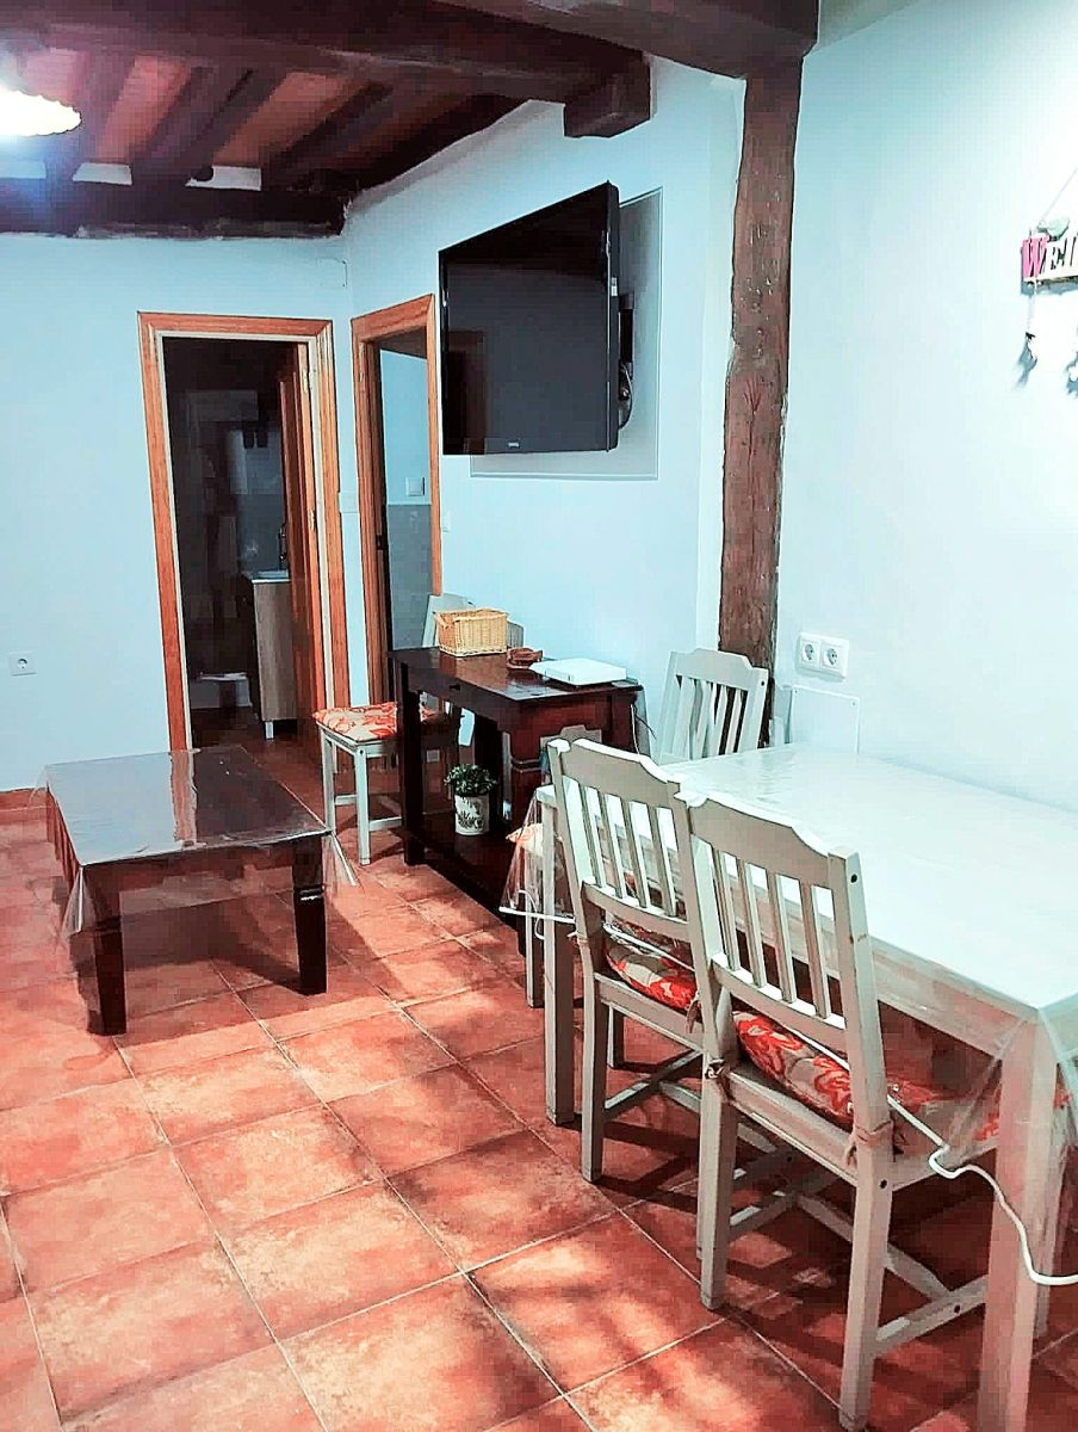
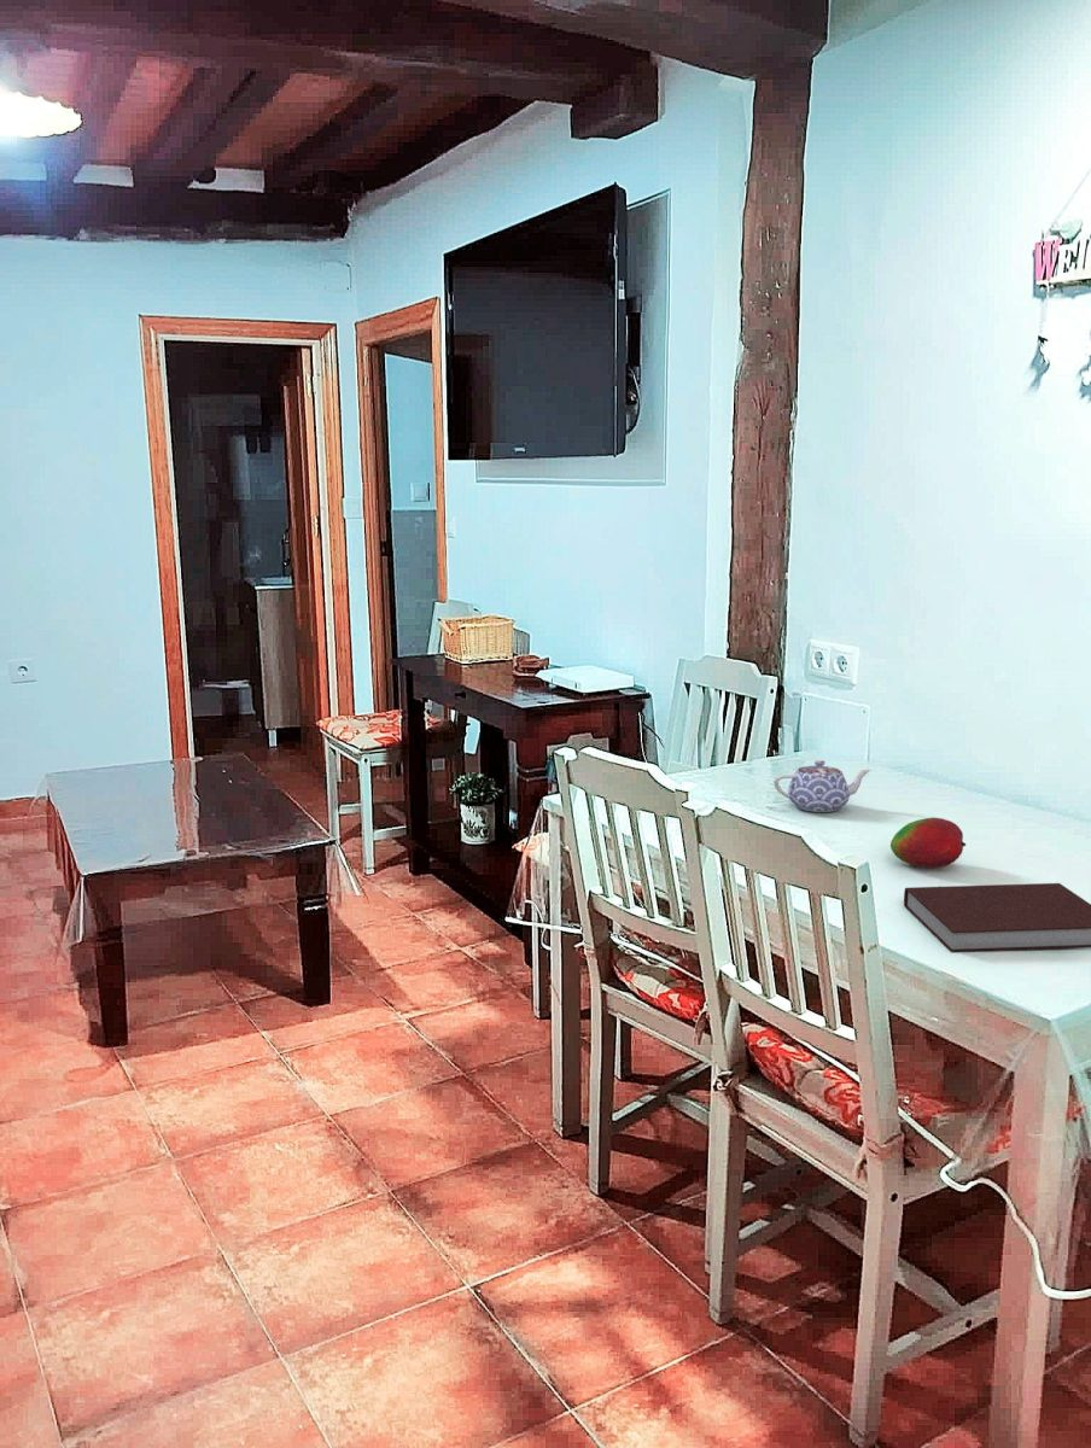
+ teapot (822, 783)
+ fruit (927, 841)
+ notebook (1008, 915)
